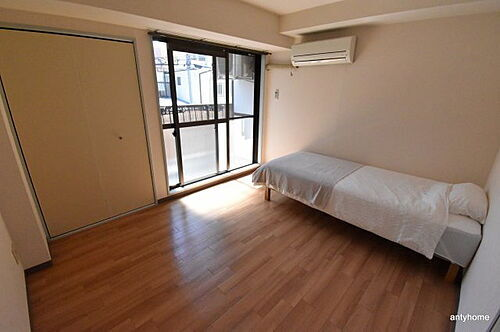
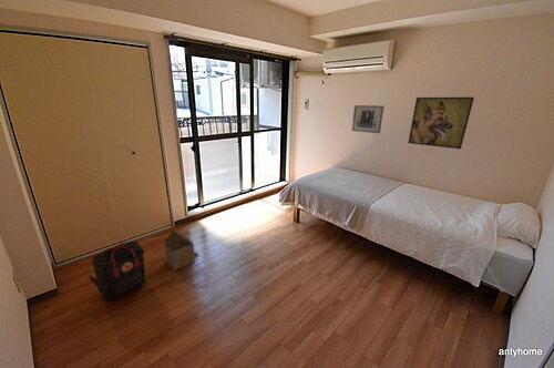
+ wall art (367, 119)
+ toy house (183, 246)
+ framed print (438, 122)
+ backpack (117, 267)
